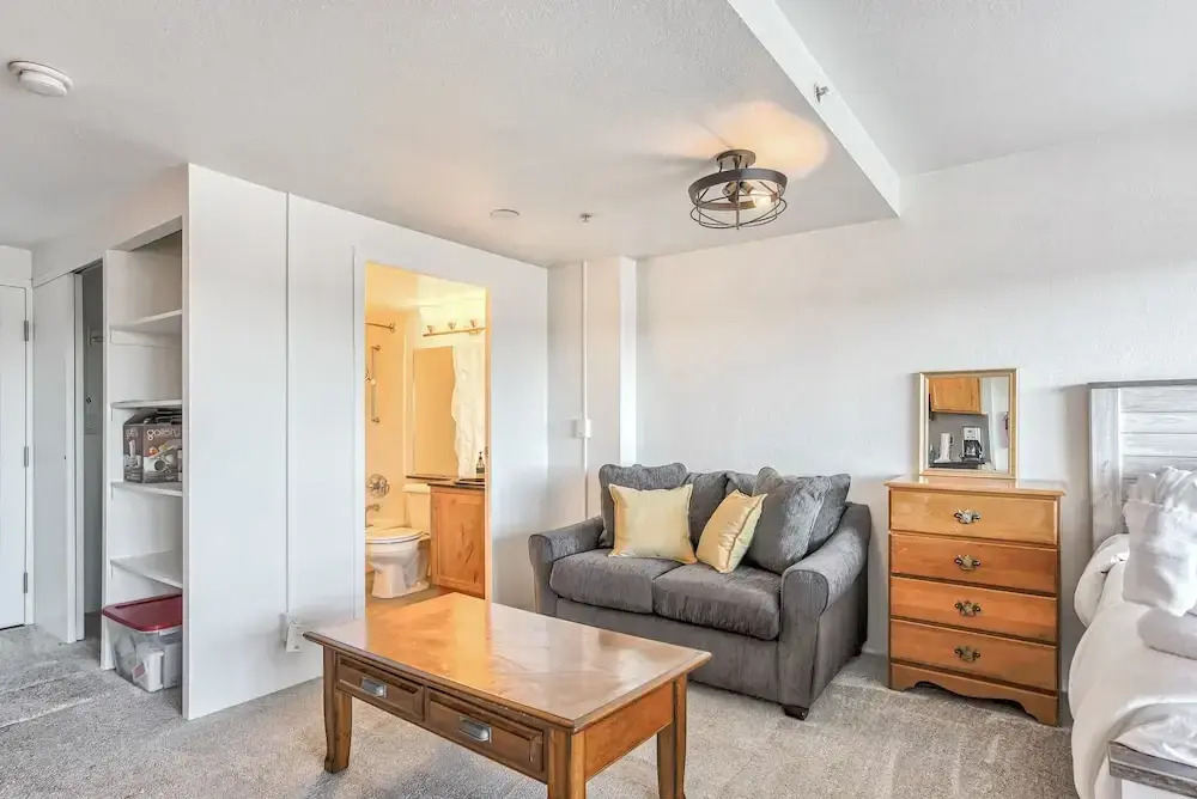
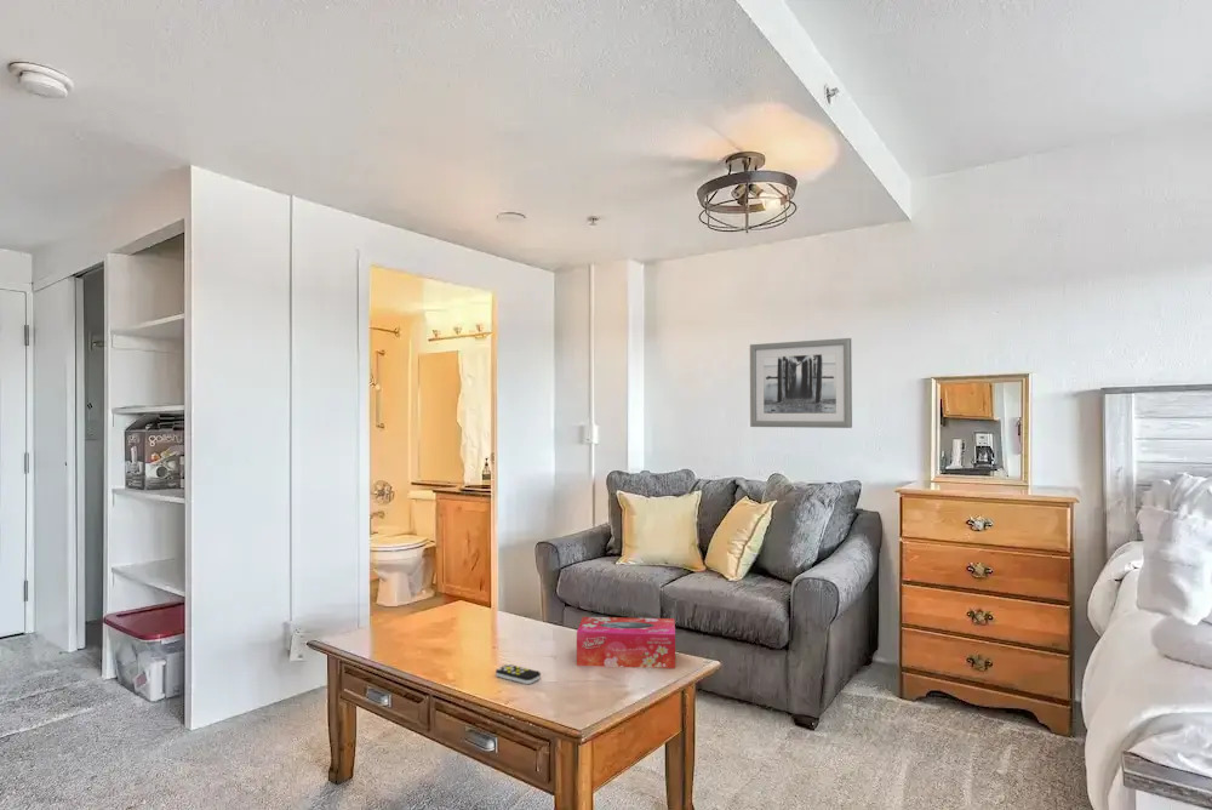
+ remote control (518, 673)
+ tissue box (627, 641)
+ wall art (797, 384)
